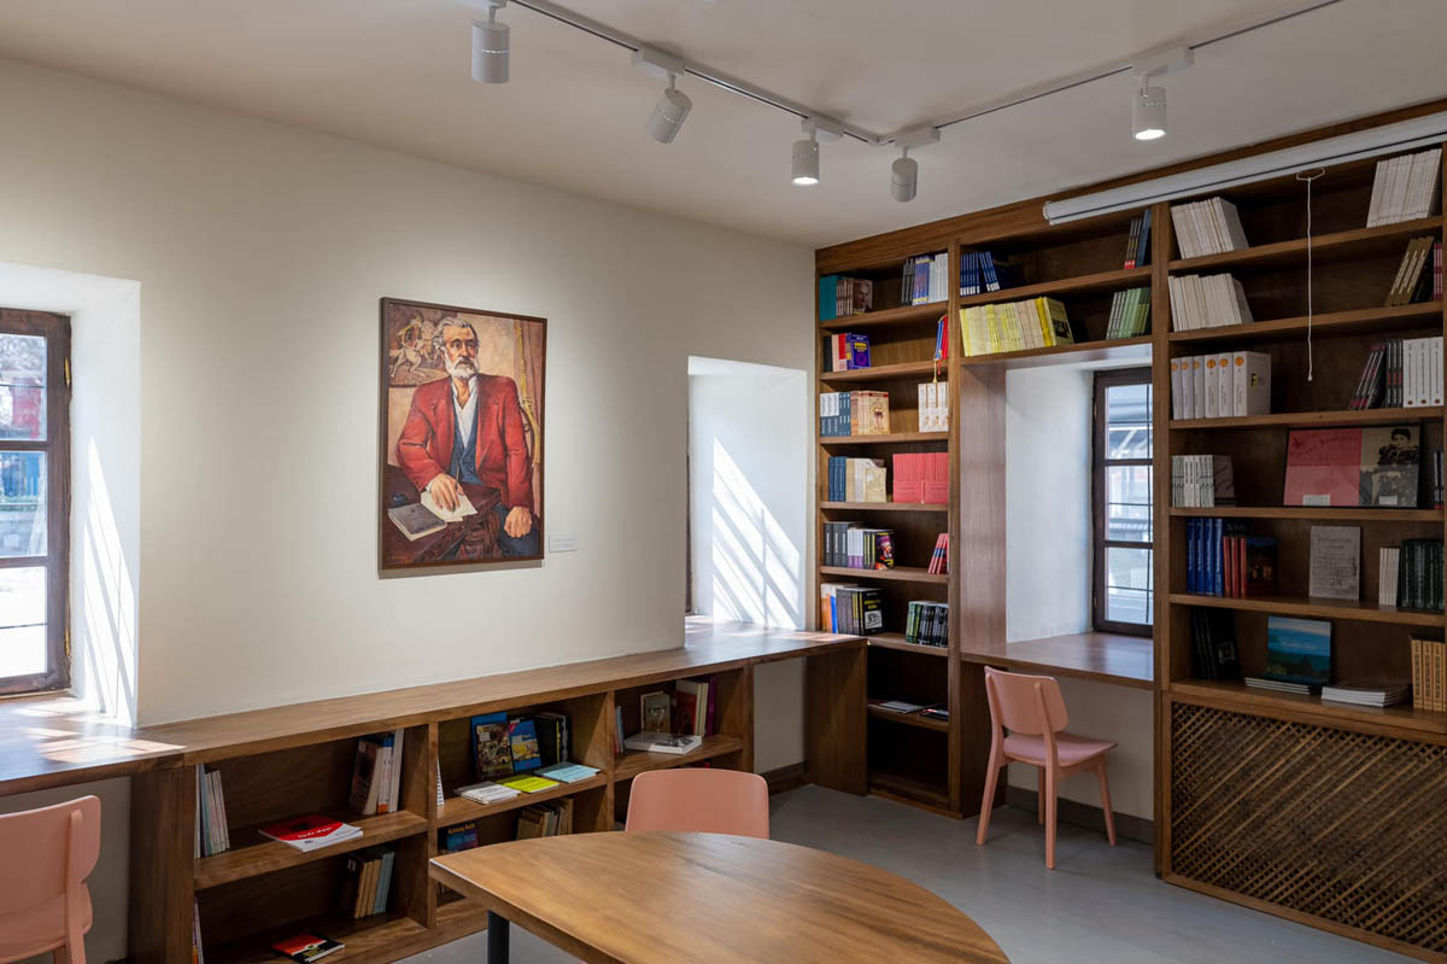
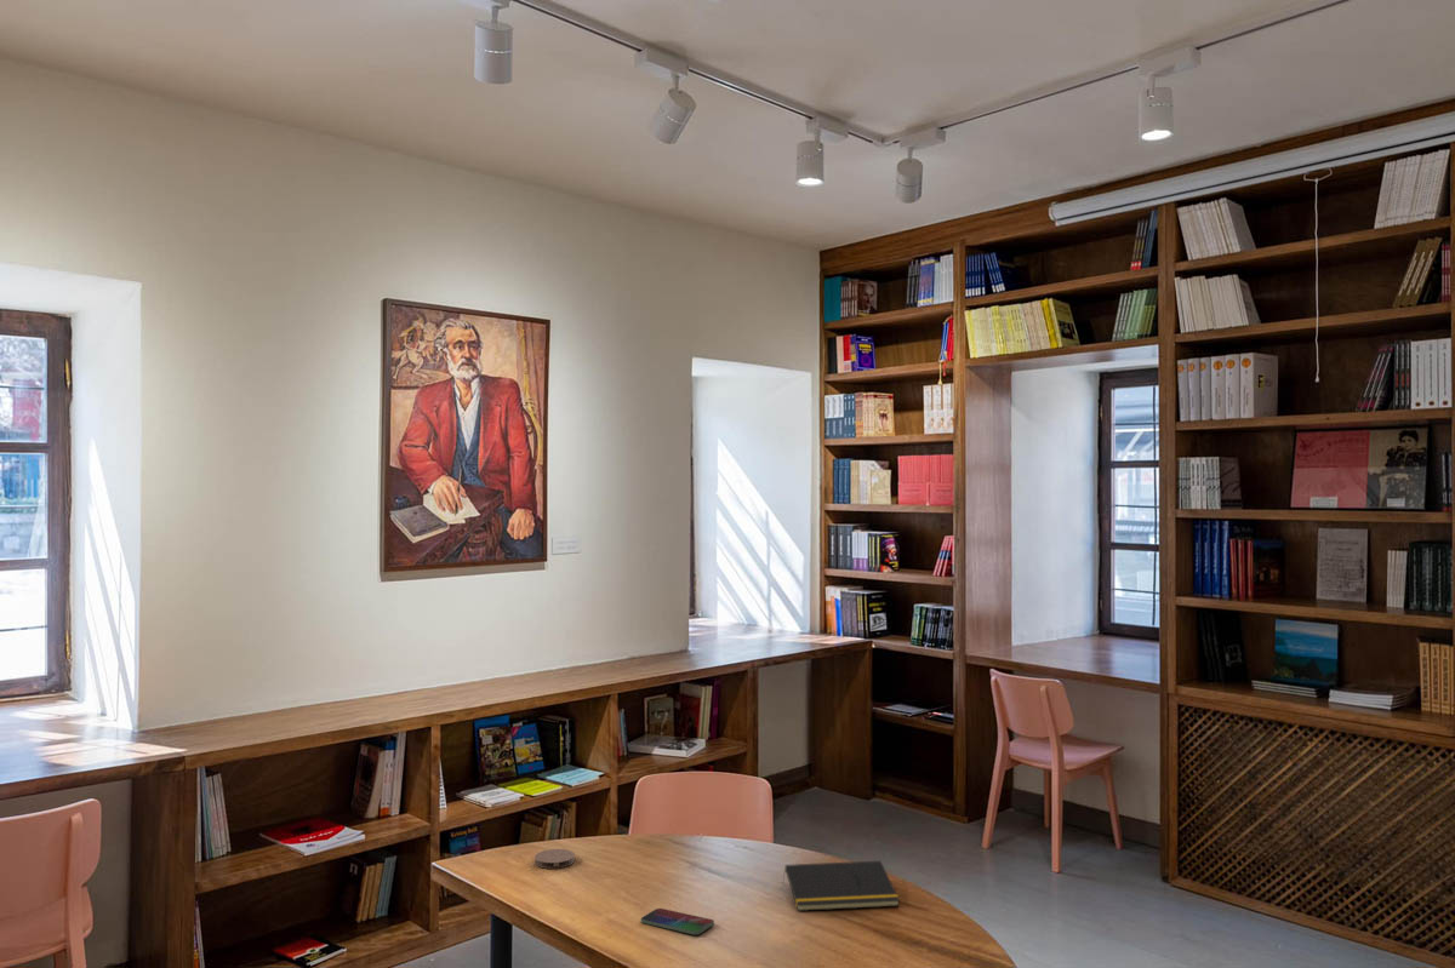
+ coaster (554, 858)
+ smartphone (677, 921)
+ notepad (840, 884)
